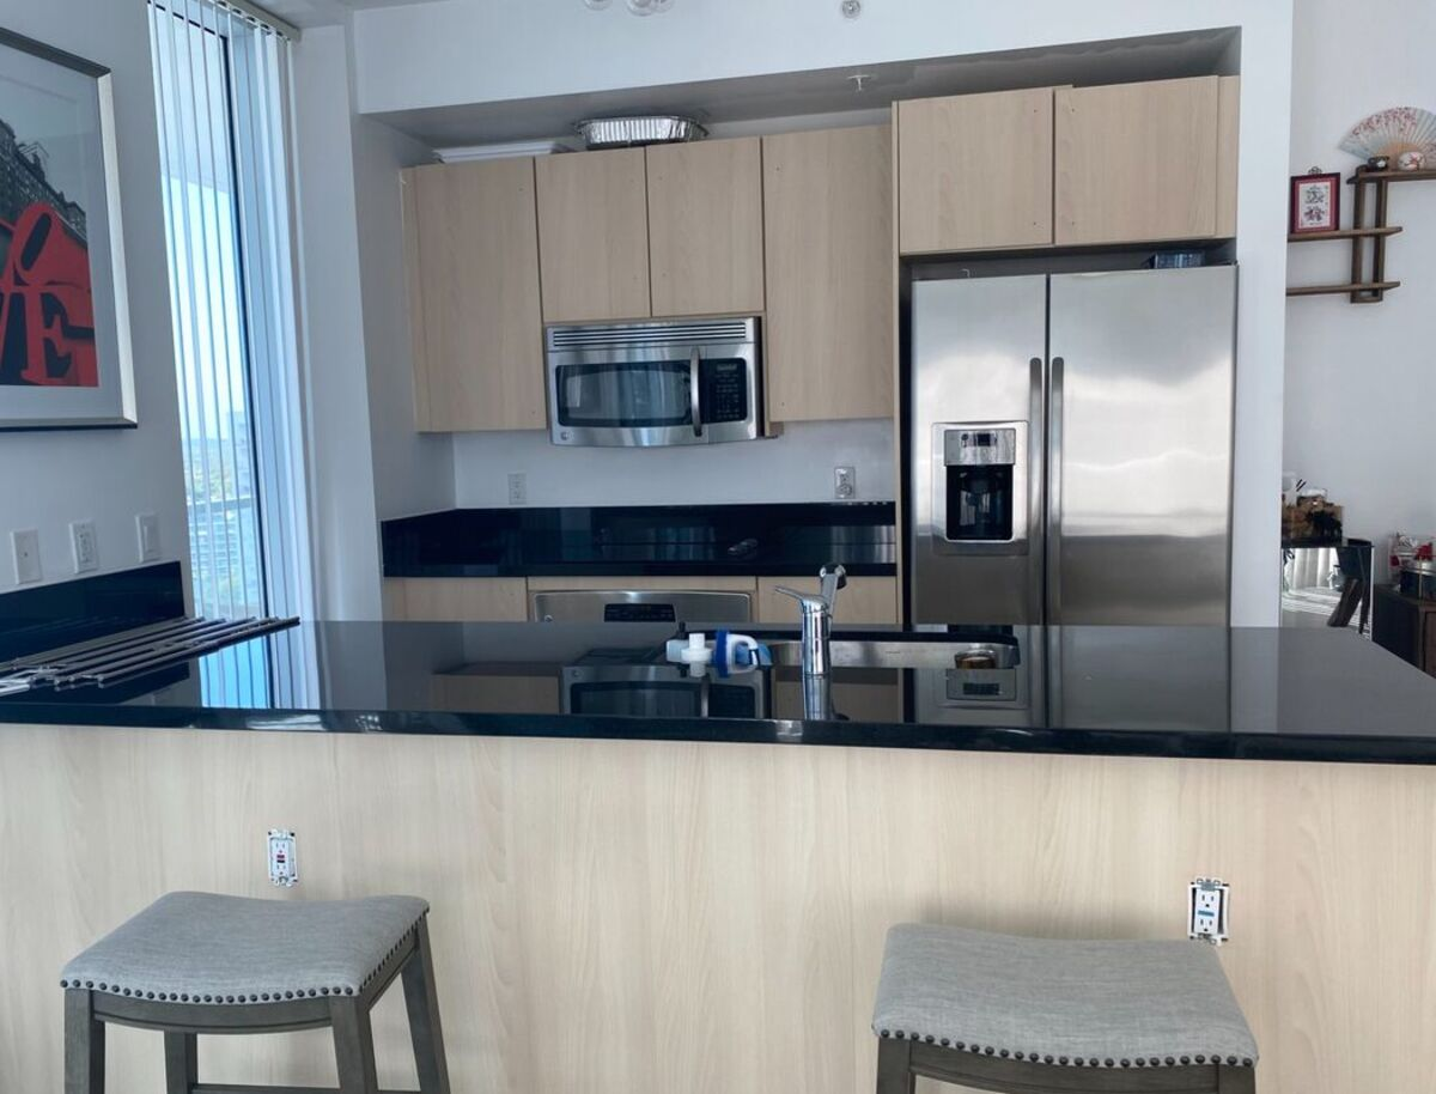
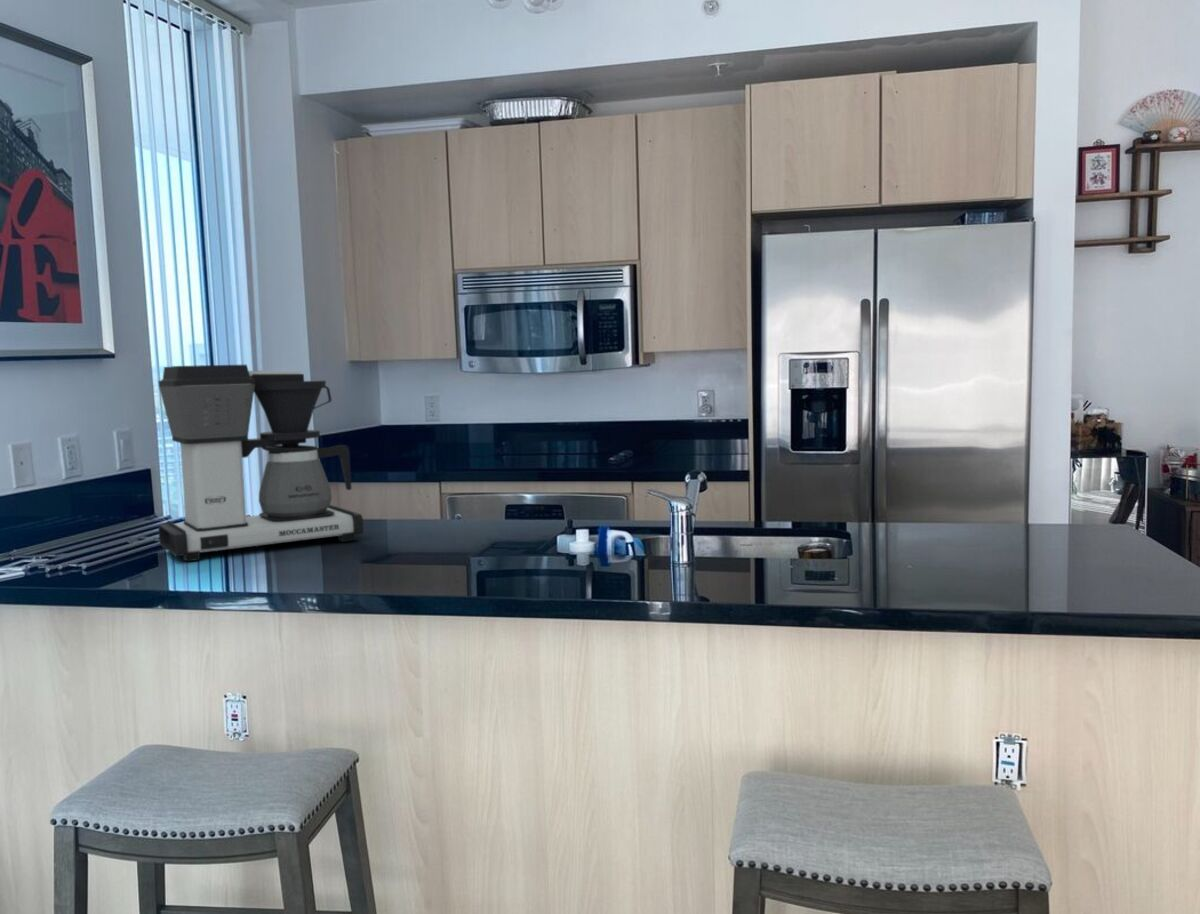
+ coffee maker (263, 449)
